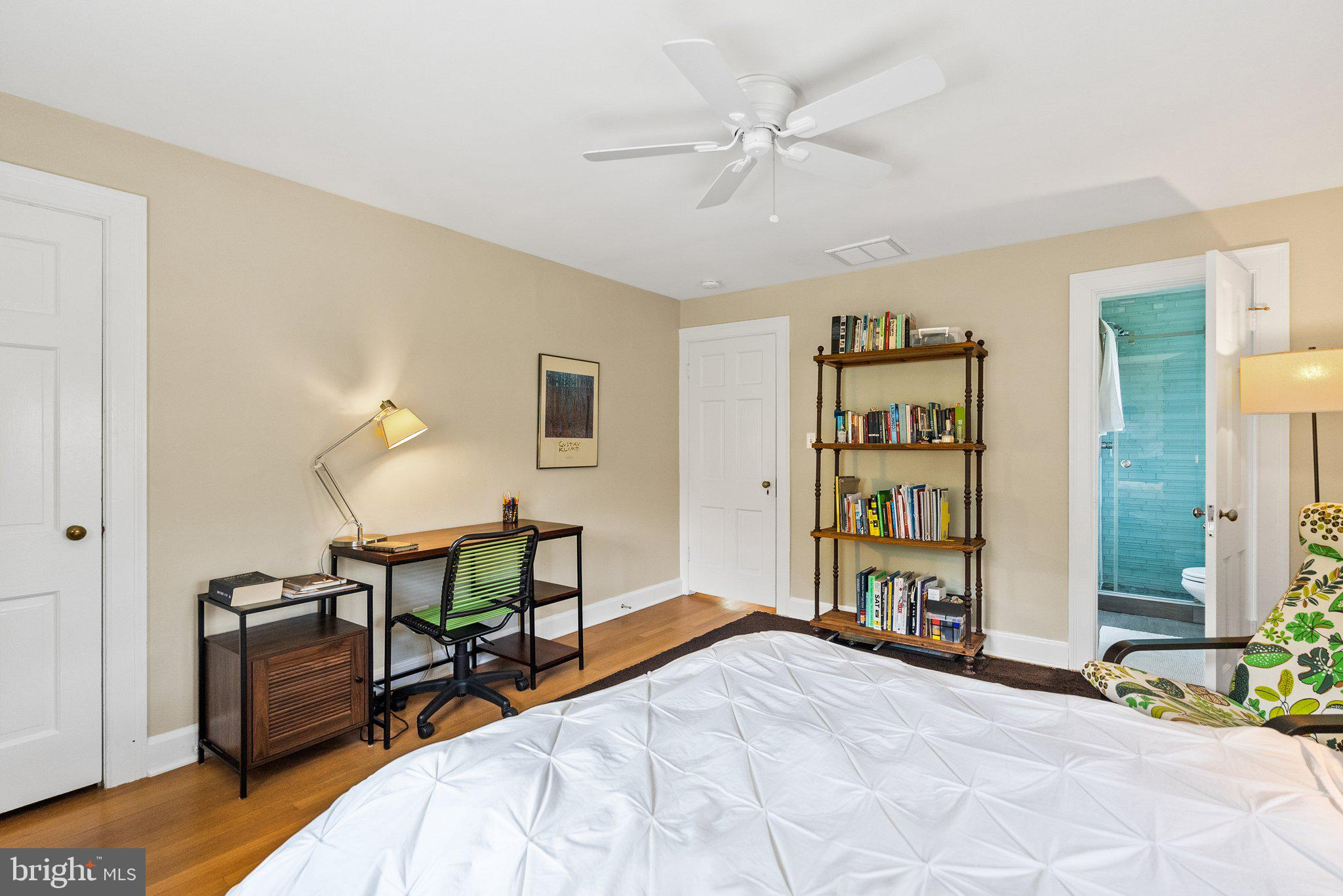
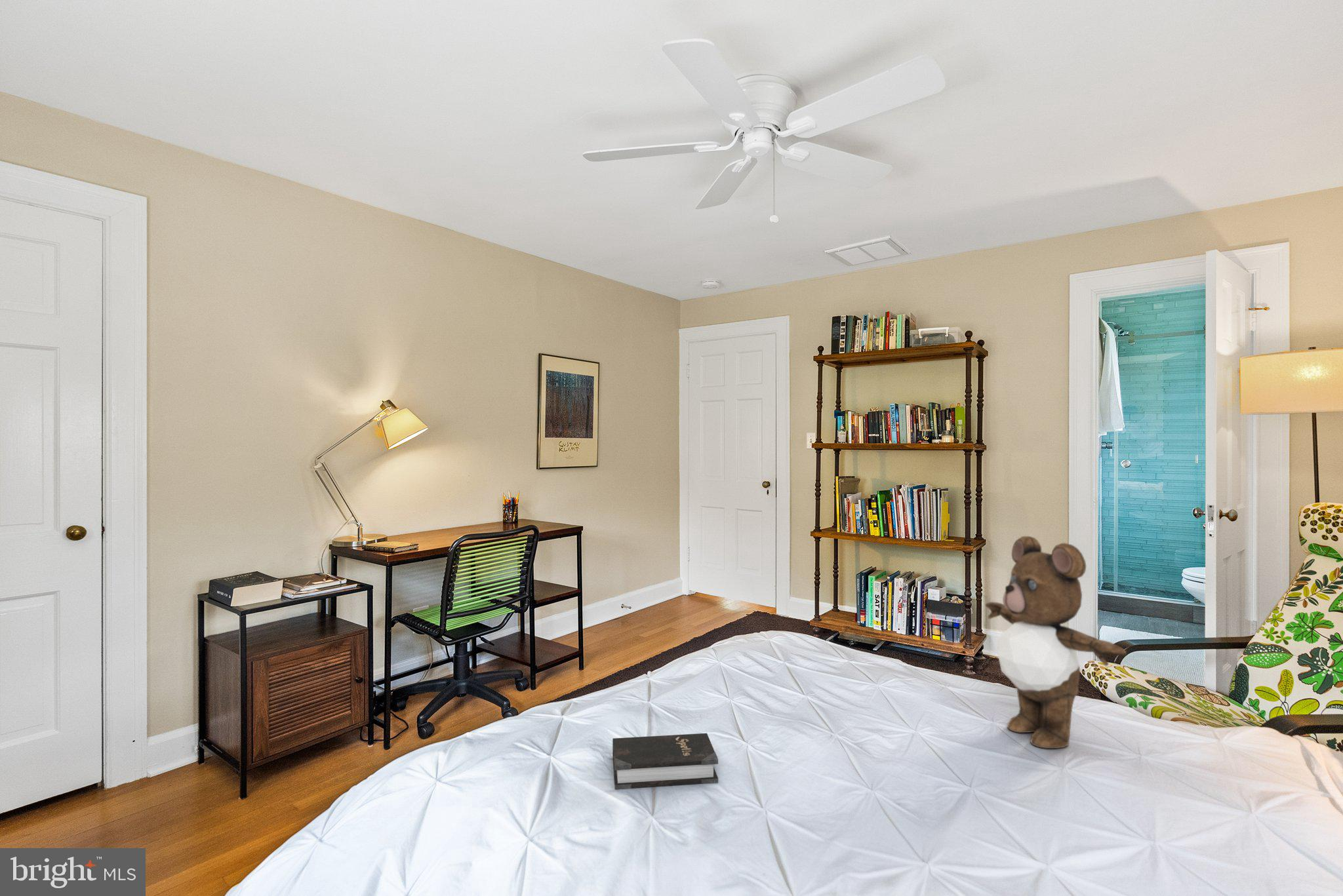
+ hardback book (663, 758)
+ teddy bear (1047, 637)
